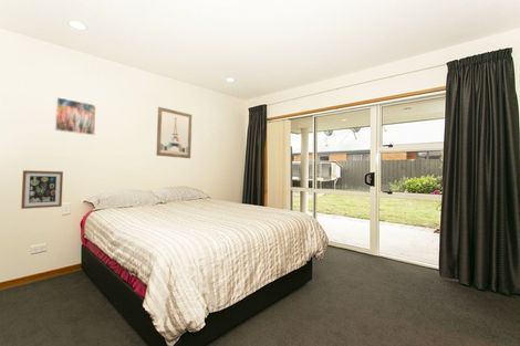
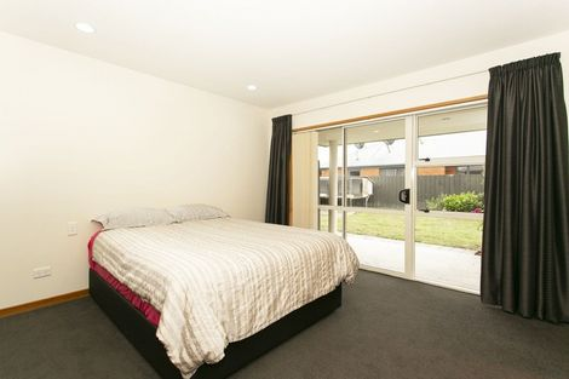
- wall art (175, 134)
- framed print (76, 116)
- wall art (42, 189)
